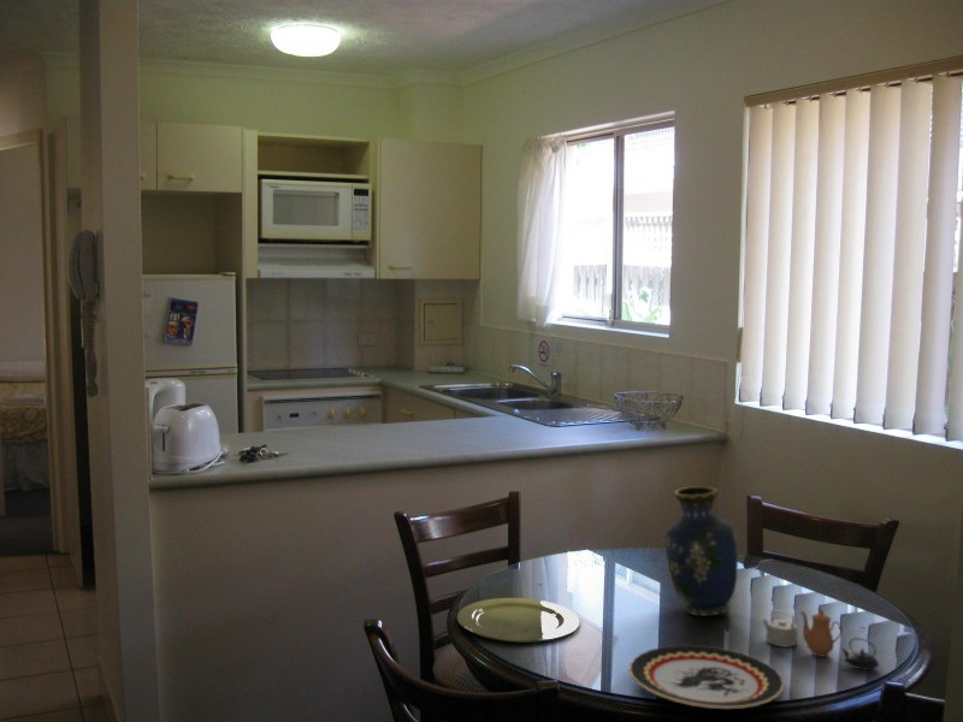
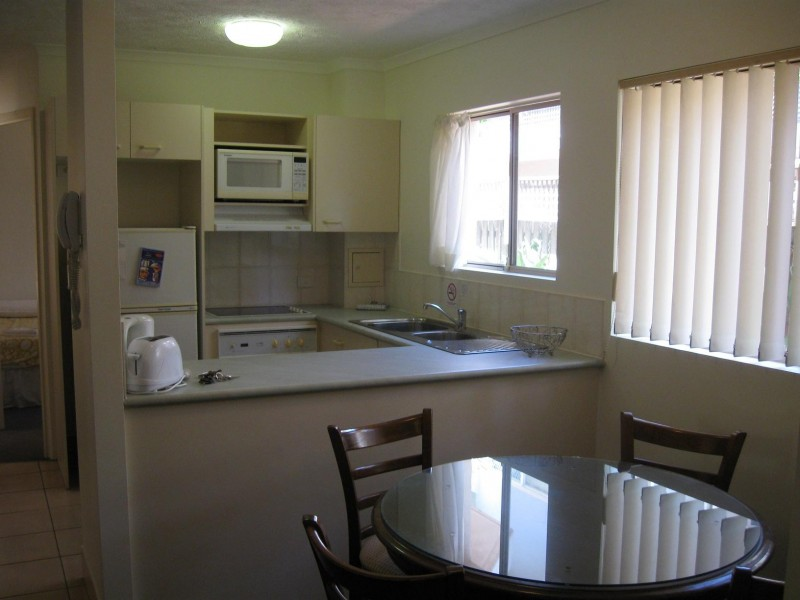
- plate (704, 679)
- teapot (817, 631)
- vase (701, 550)
- plate (518, 619)
